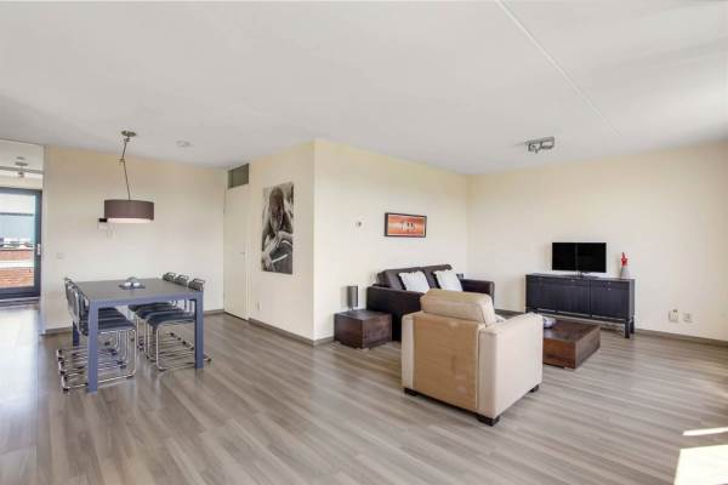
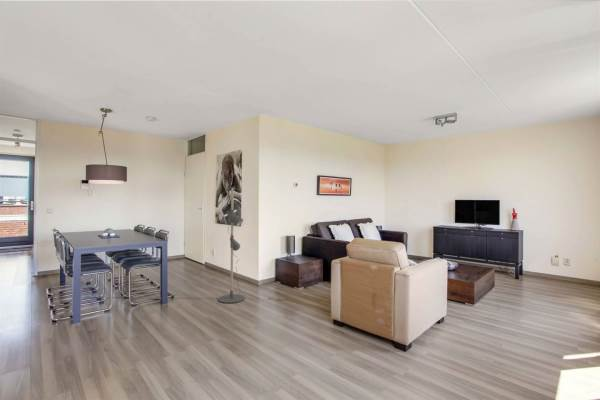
+ floor lamp (239, 244)
